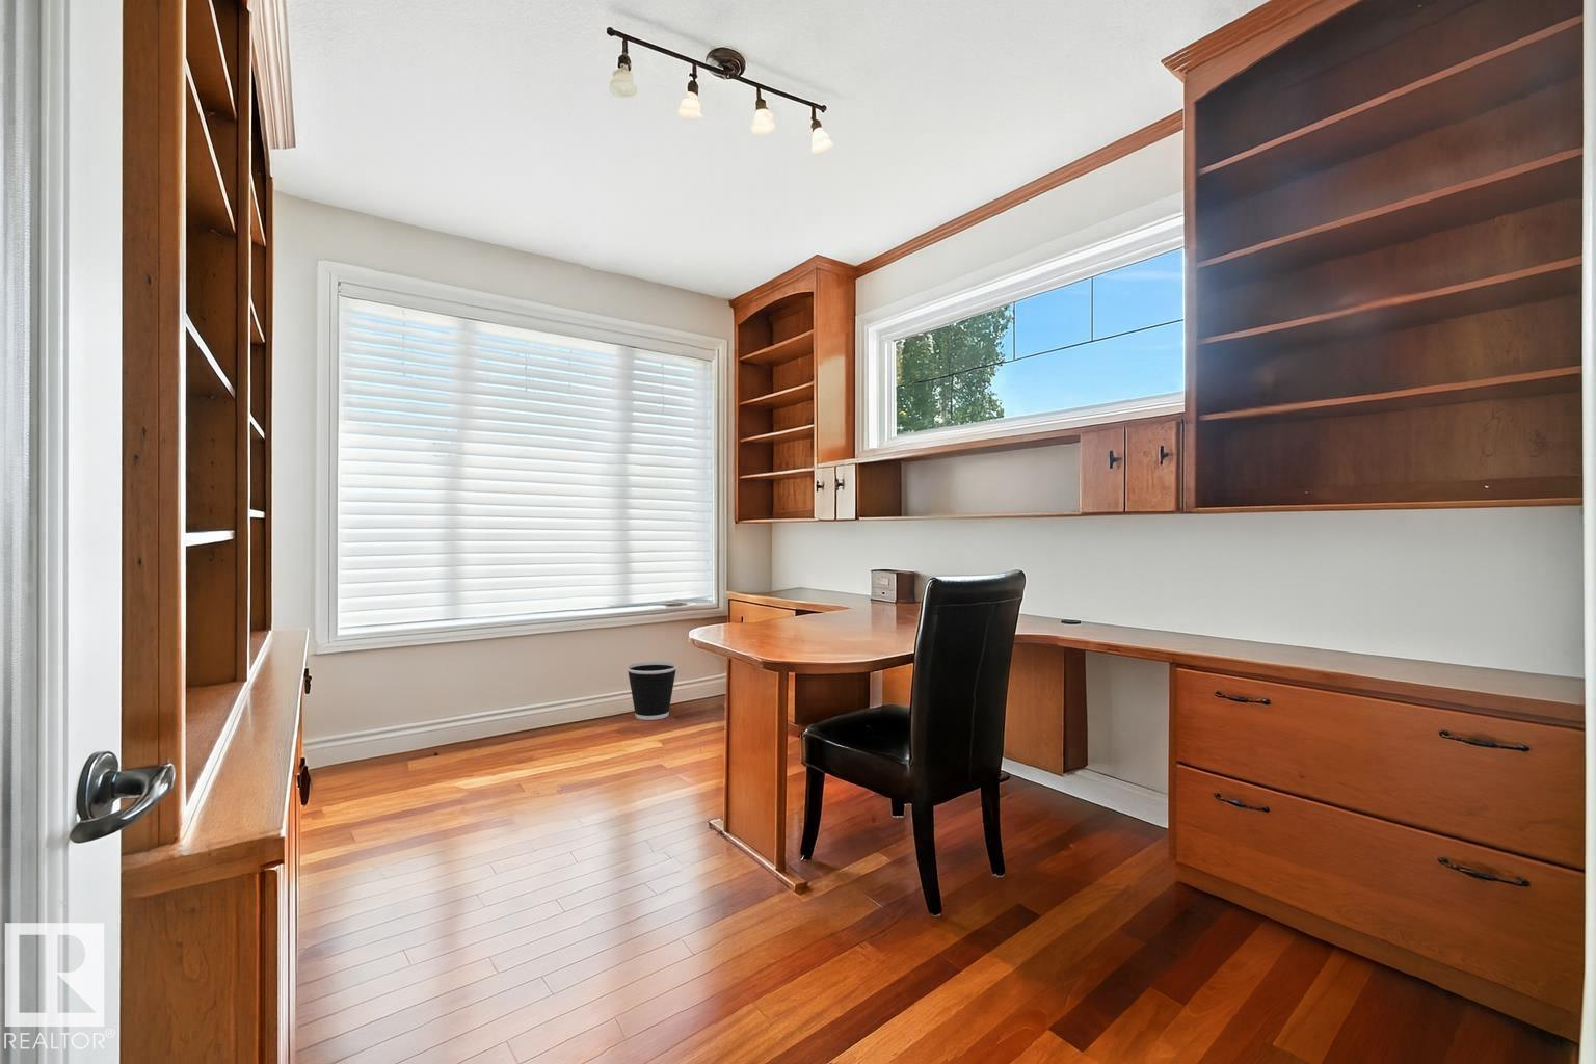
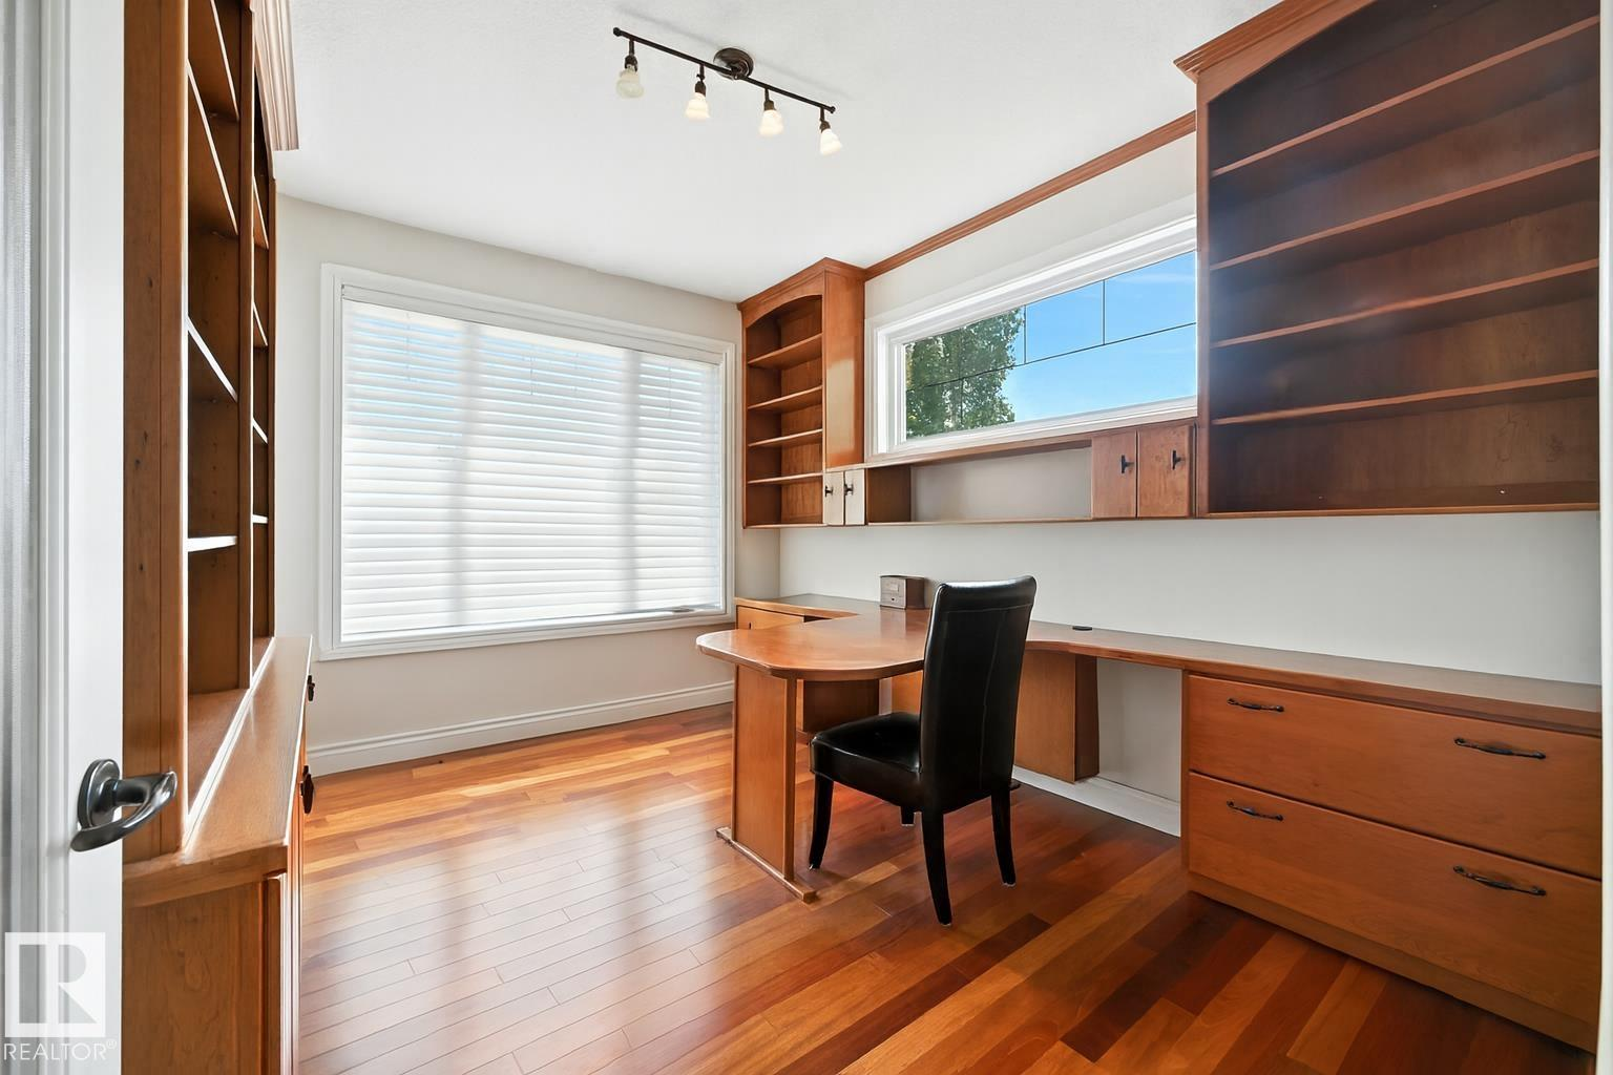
- wastebasket (652, 690)
